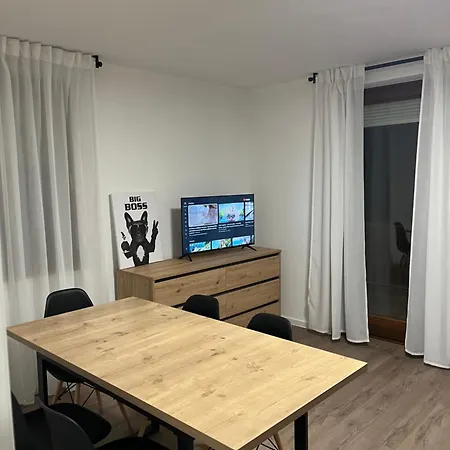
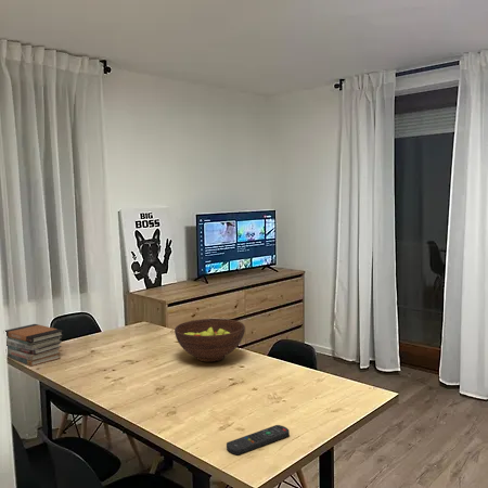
+ book stack (33, 344)
+ remote control (258, 438)
+ fruit bowl (210, 342)
